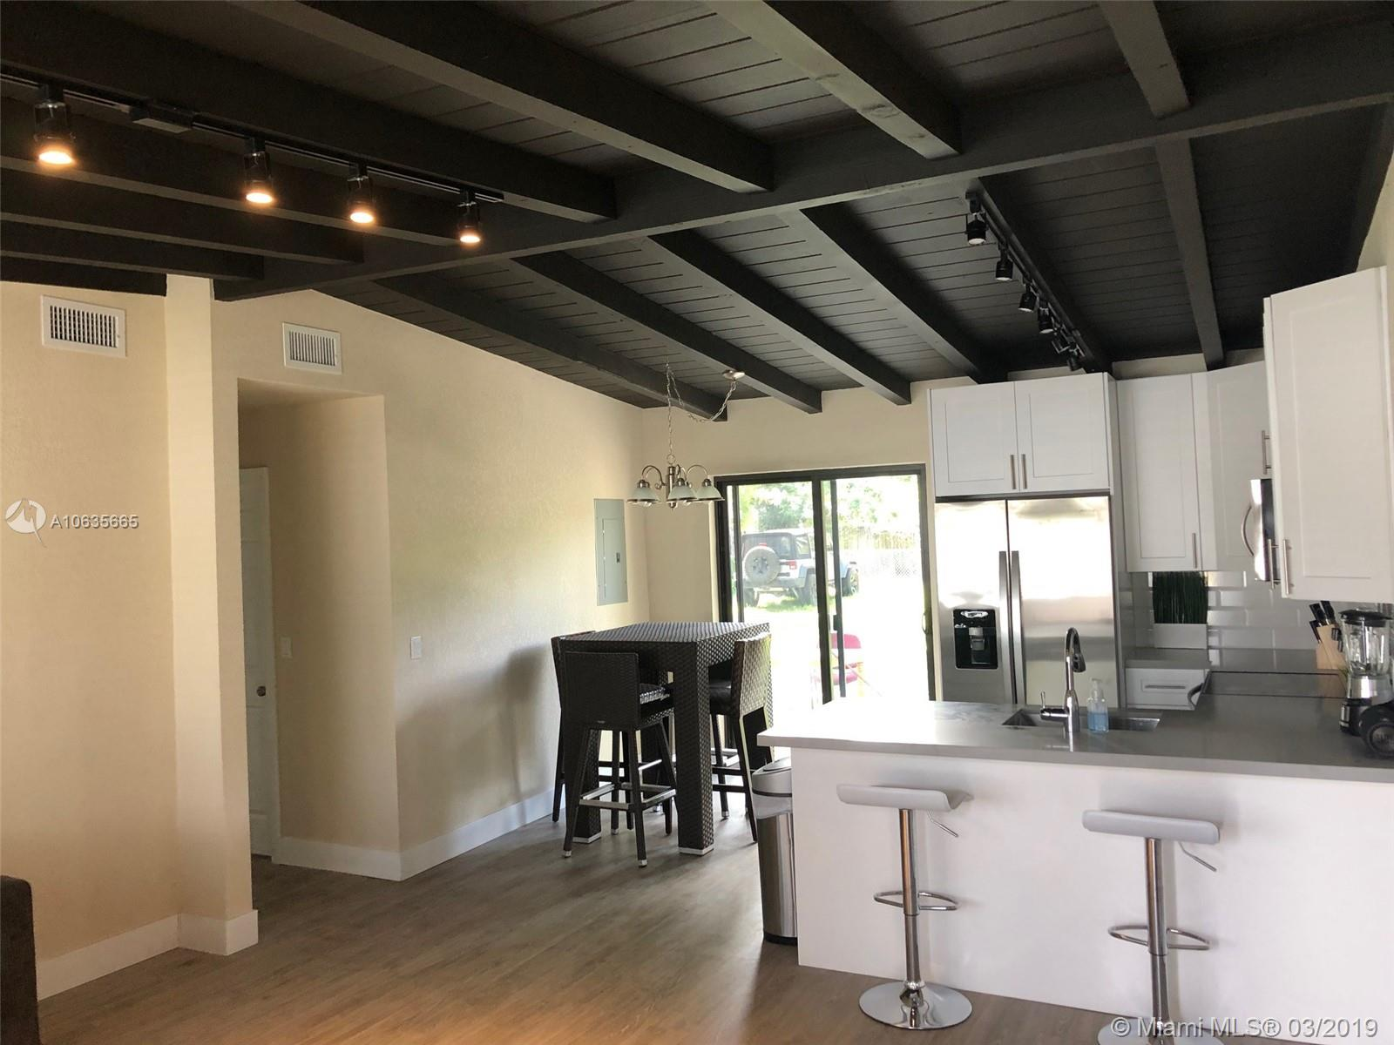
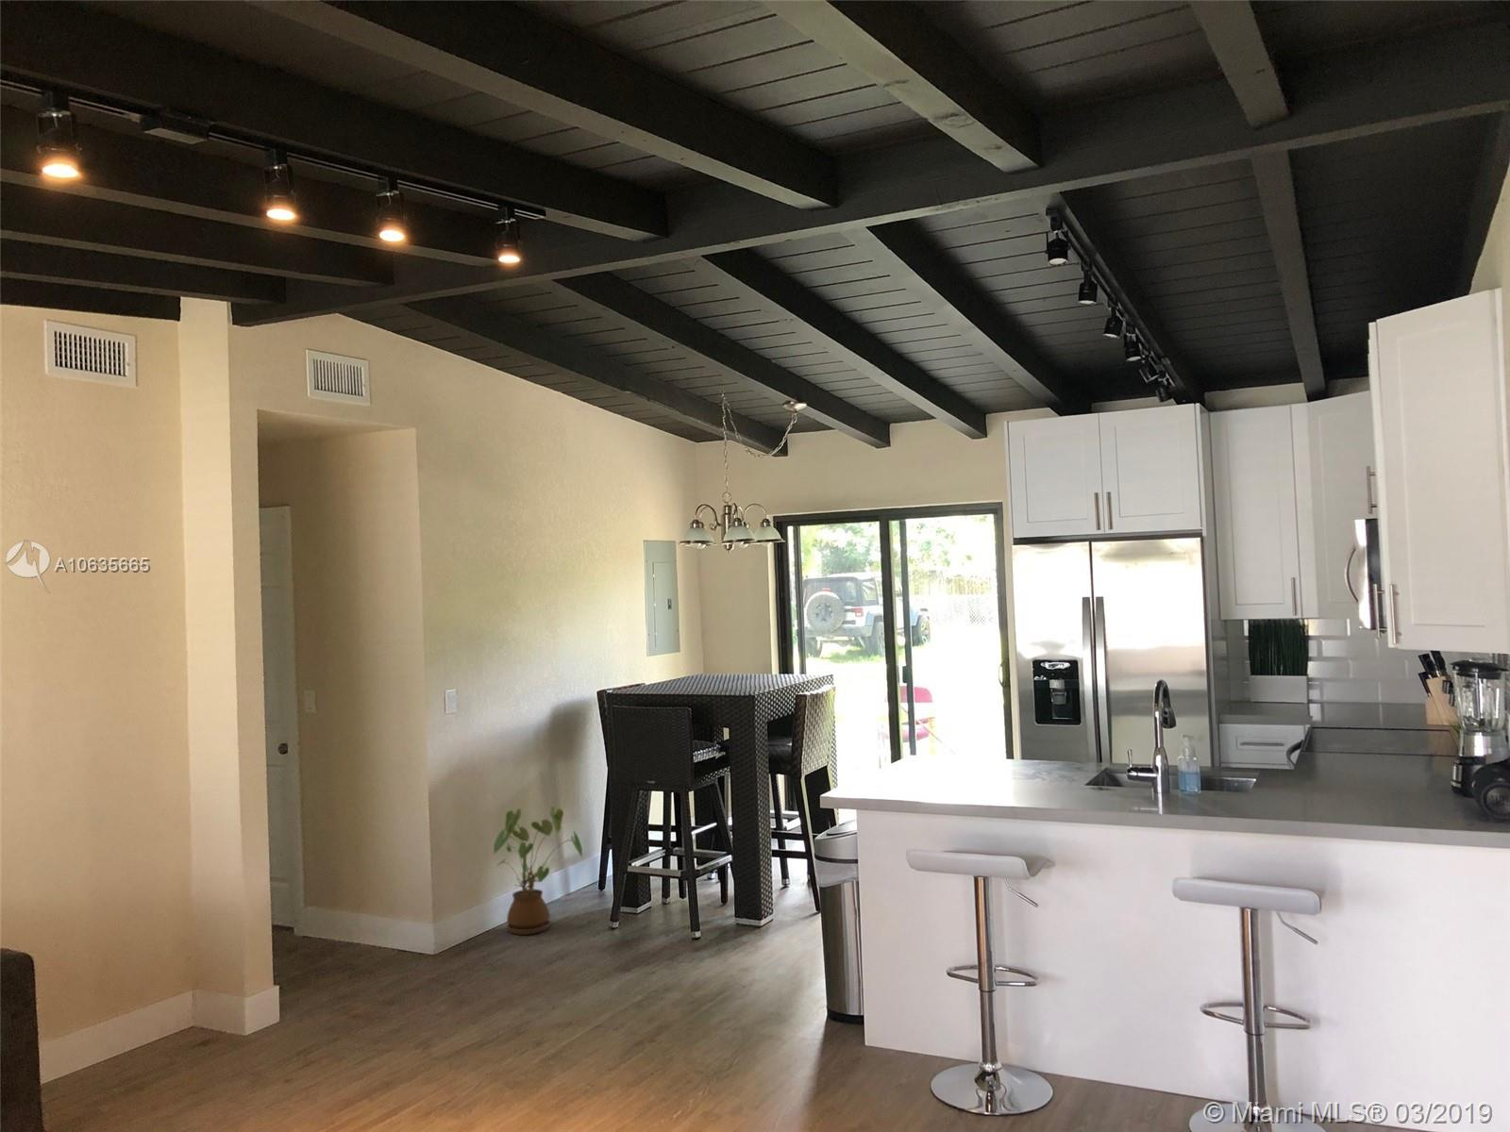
+ house plant (535, 872)
